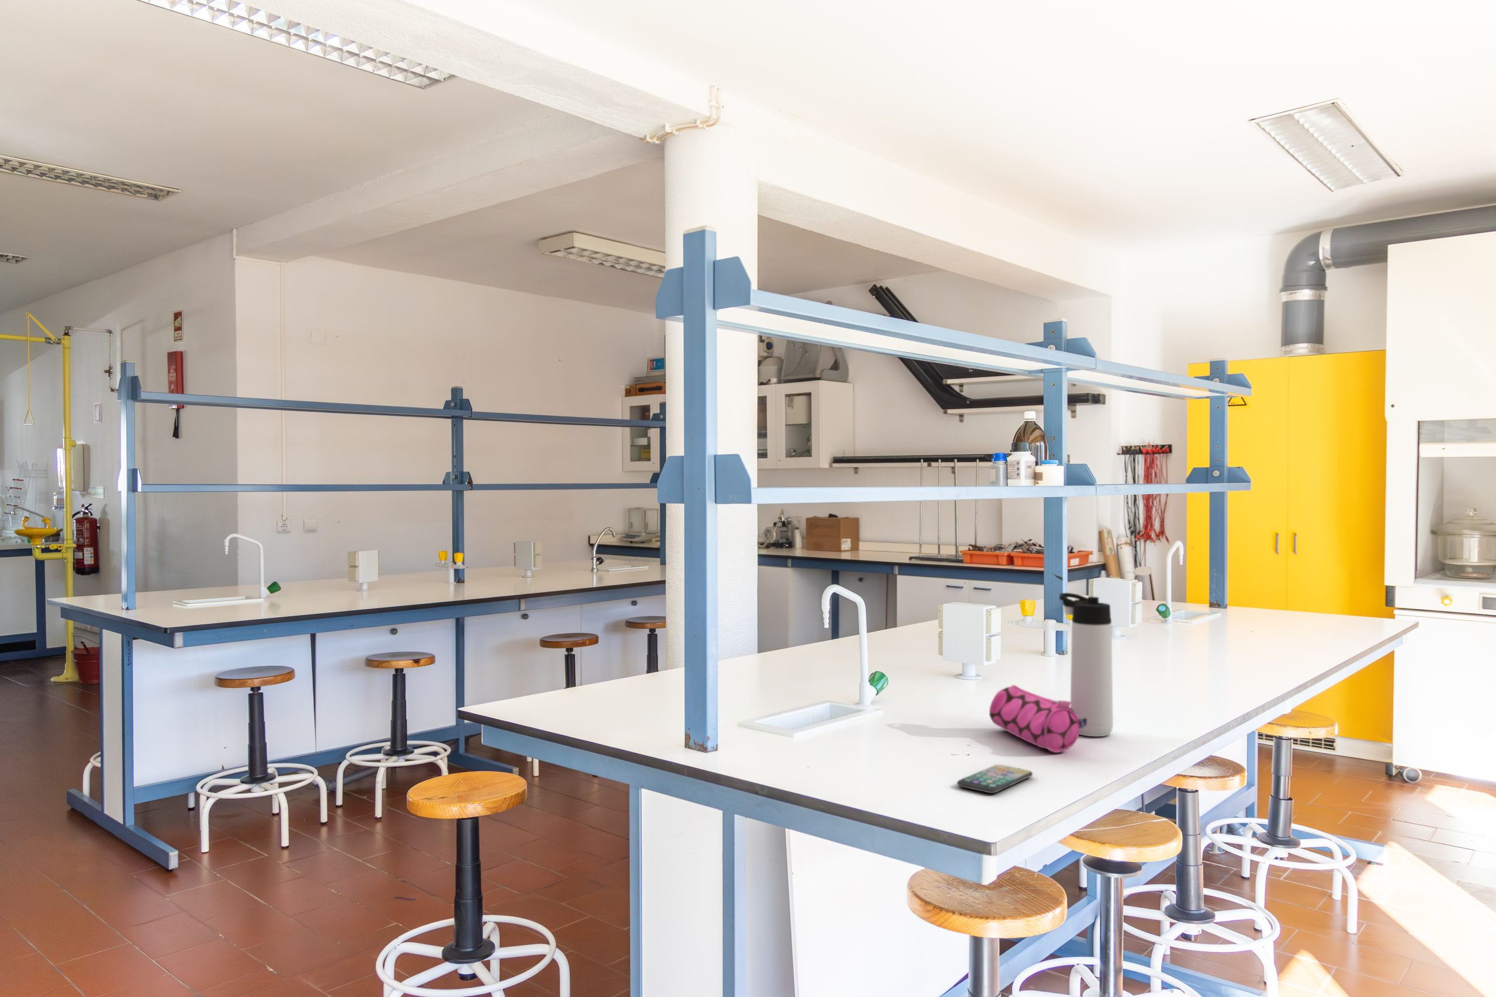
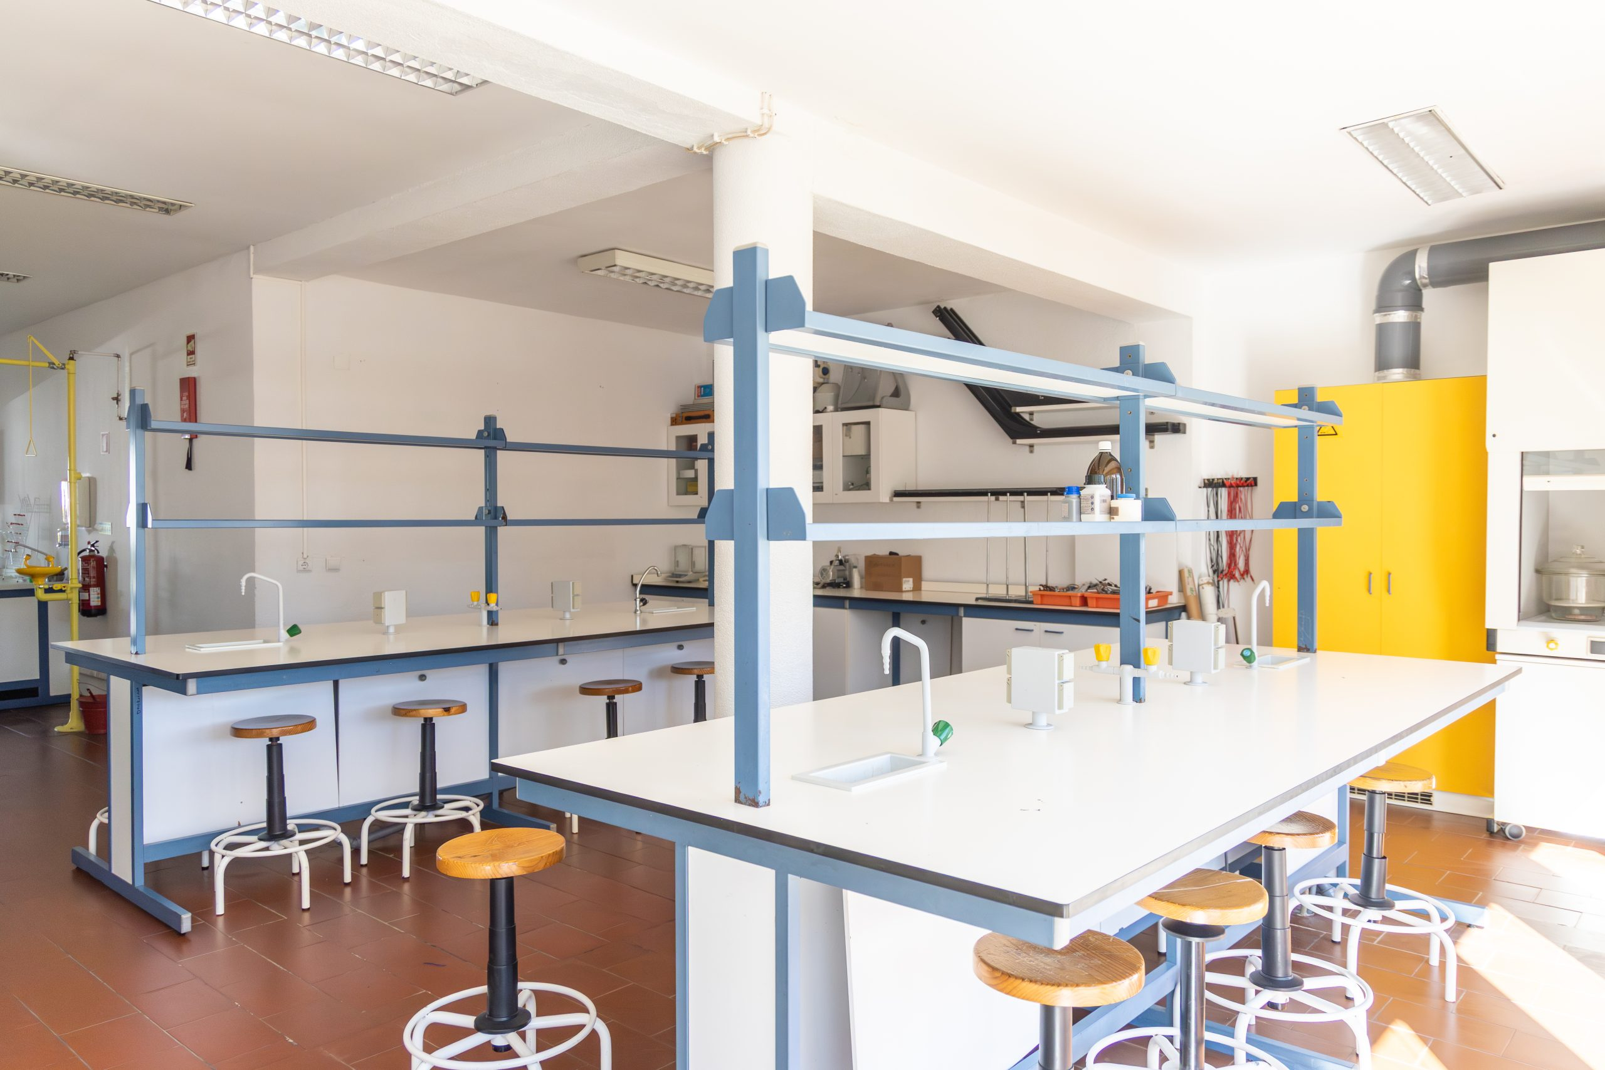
- smartphone (995, 778)
- thermos bottle (1084, 663)
- pencil case (1033, 715)
